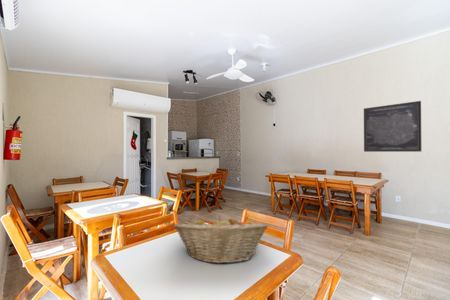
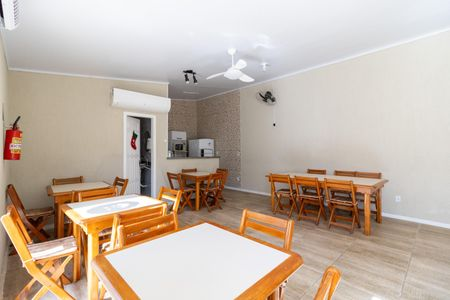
- wall art (390, 128)
- fruit basket (220, 233)
